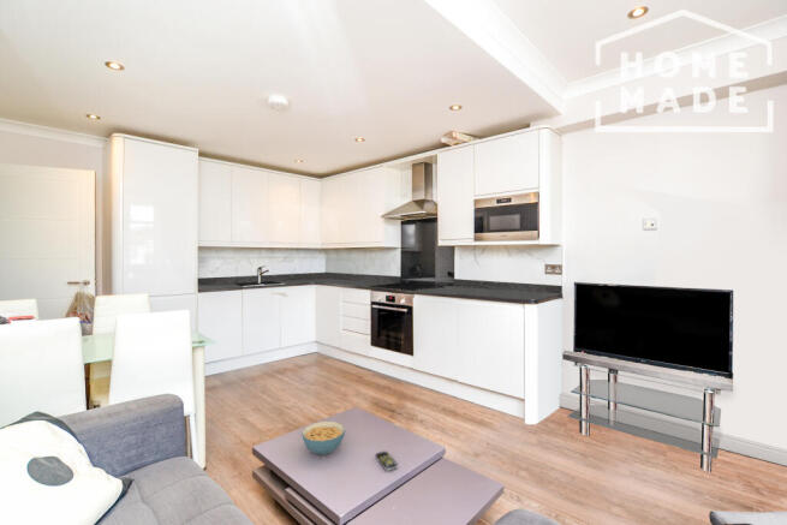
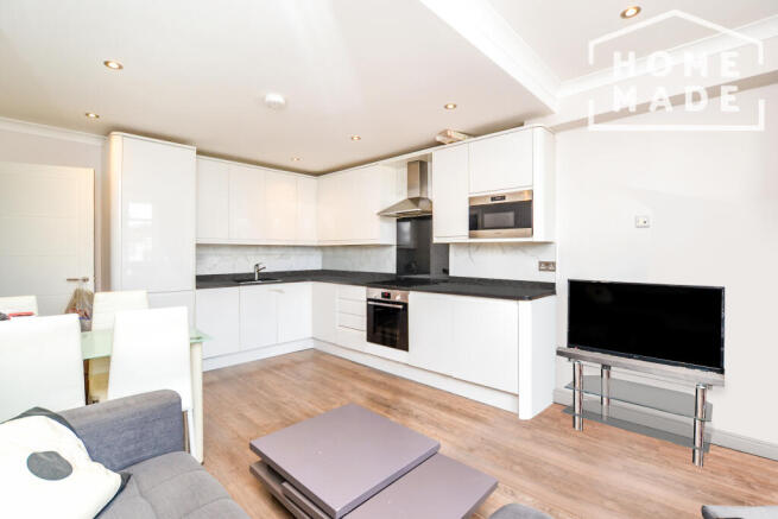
- remote control (386, 460)
- cereal bowl (323, 441)
